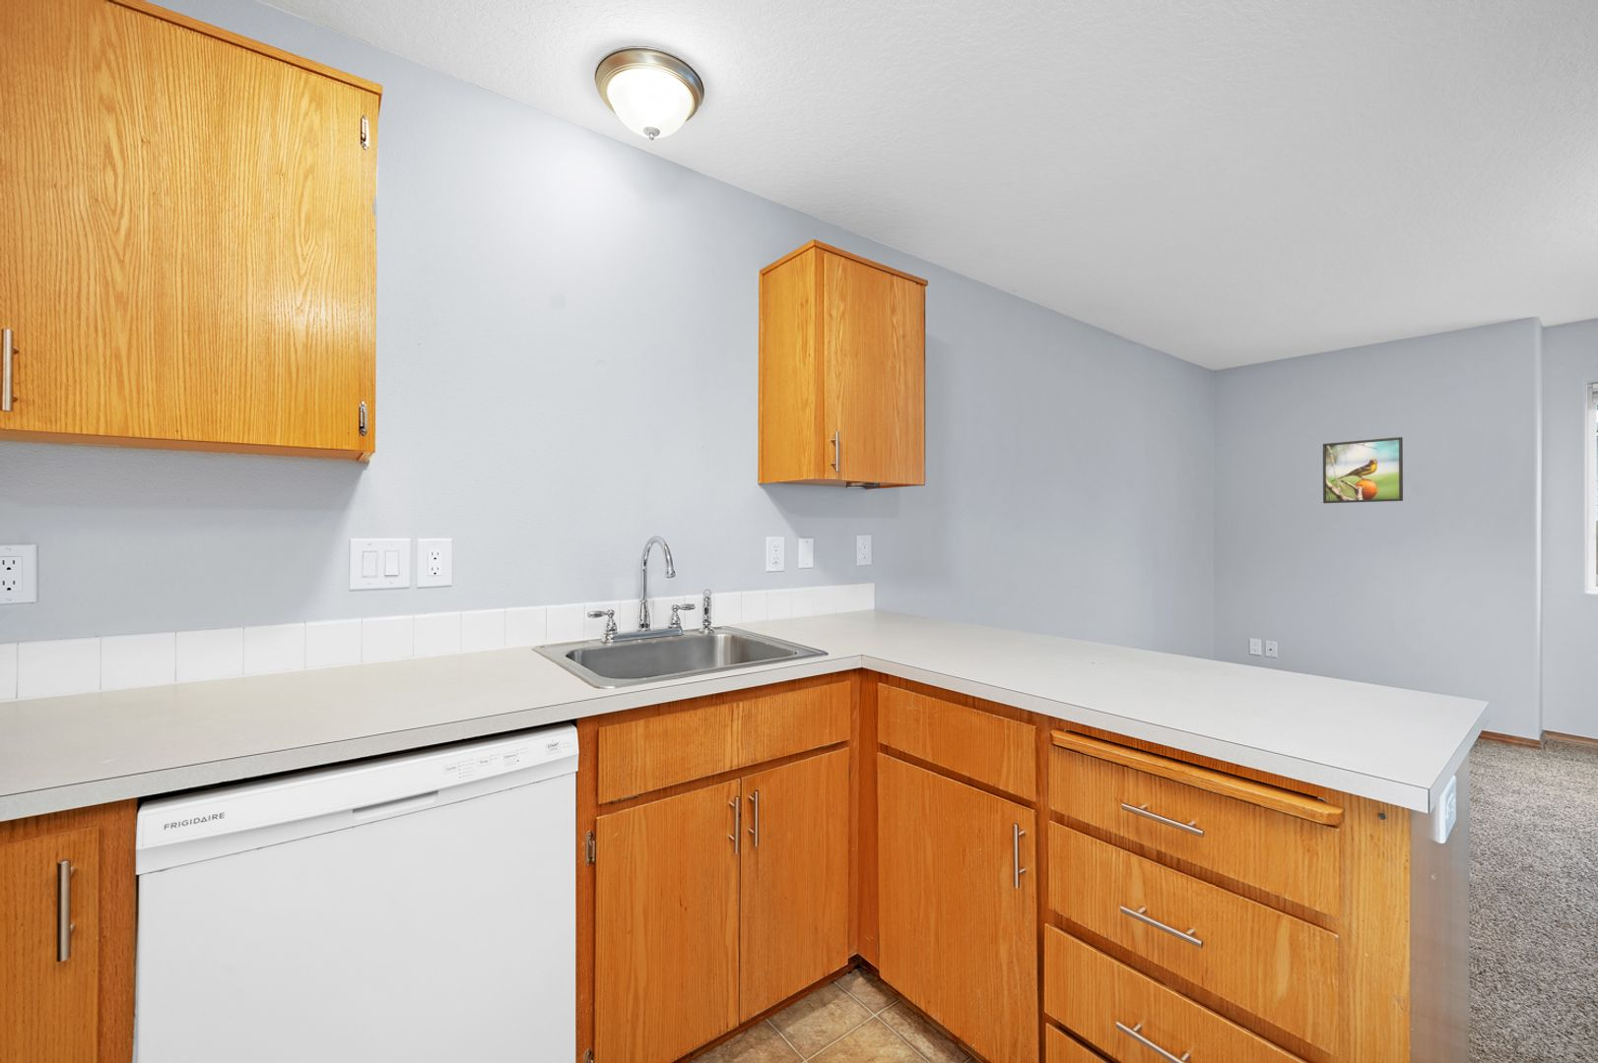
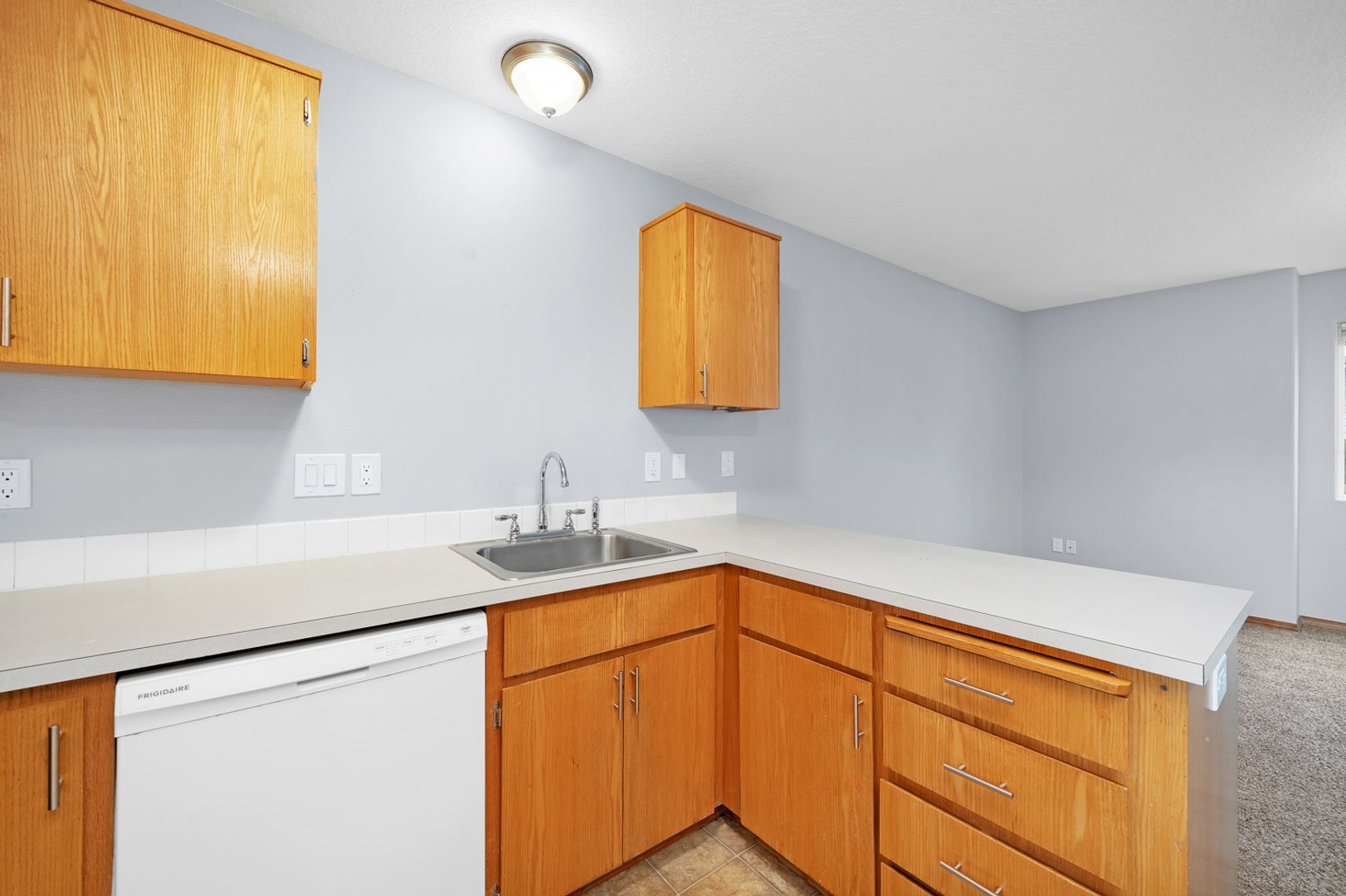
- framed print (1361, 471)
